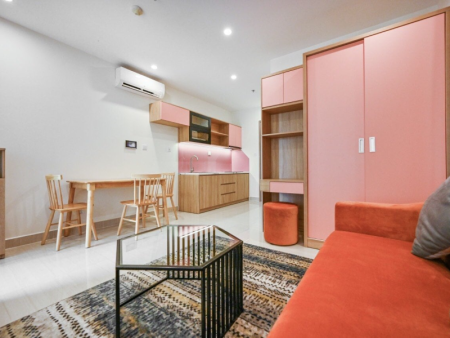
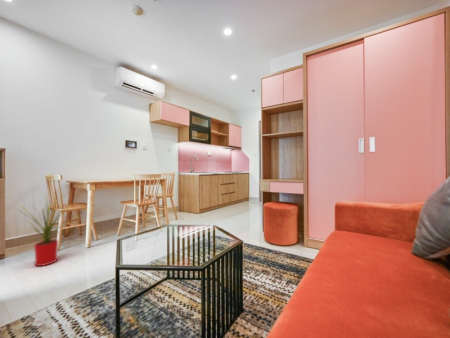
+ house plant (45, 230)
